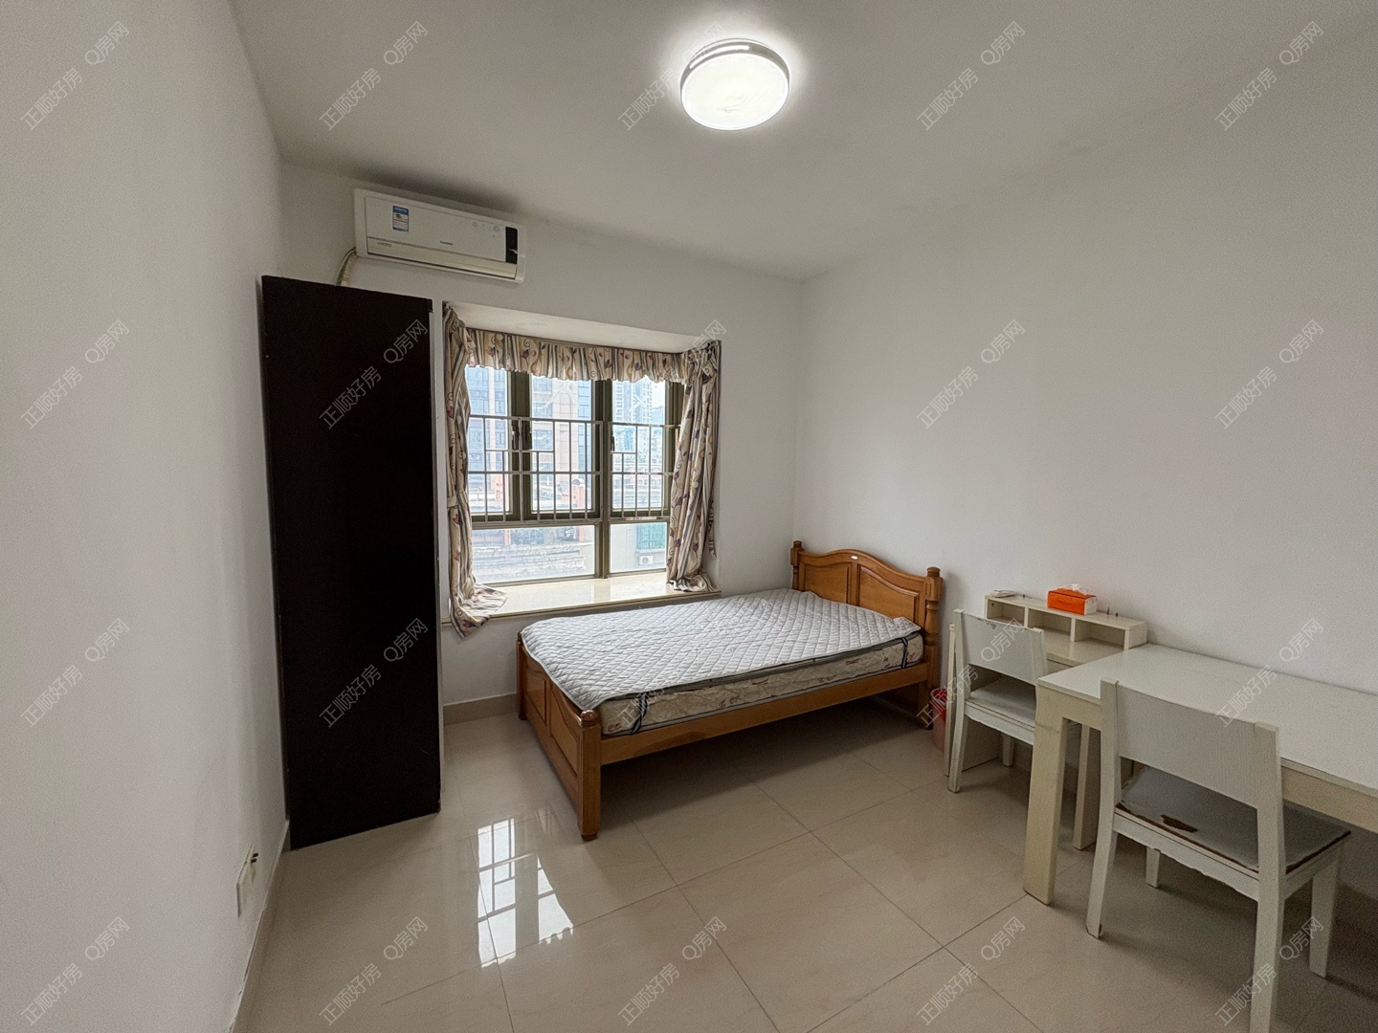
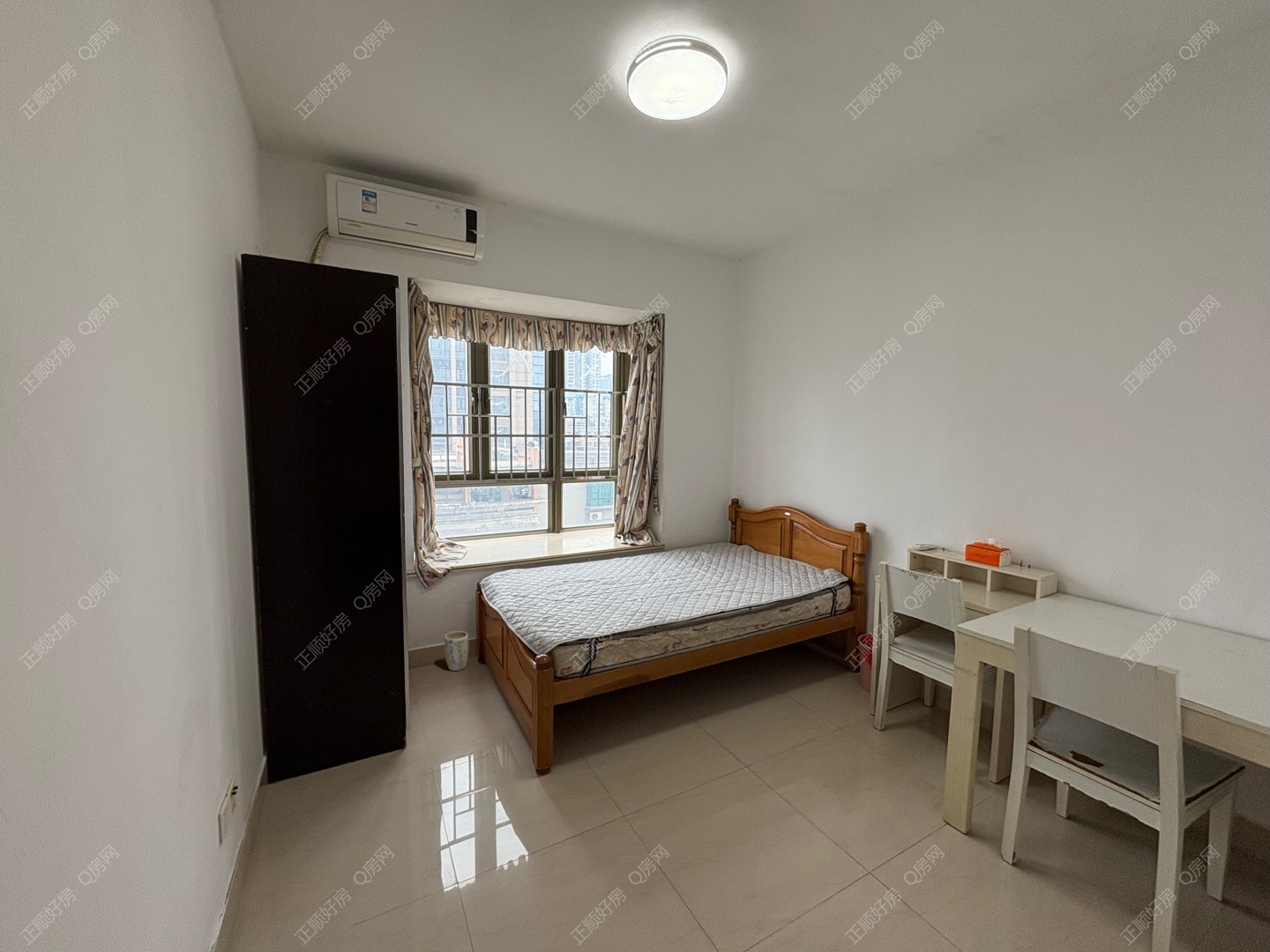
+ plant pot (456, 651)
